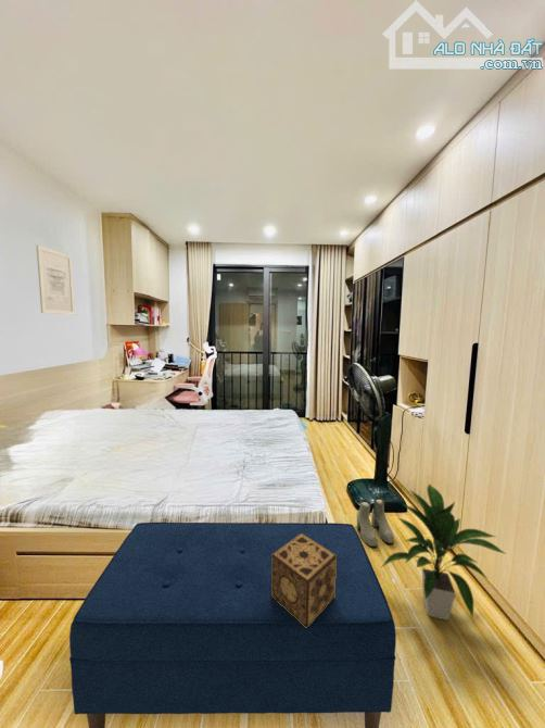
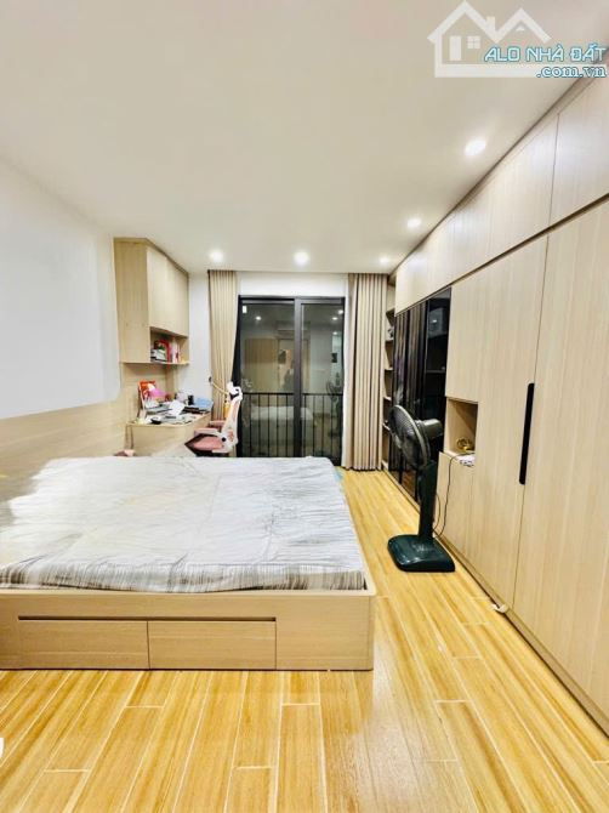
- bench (240, 617)
- wall art (56, 283)
- boots (375, 518)
- indoor plant (435, 551)
- decorative box (303, 575)
